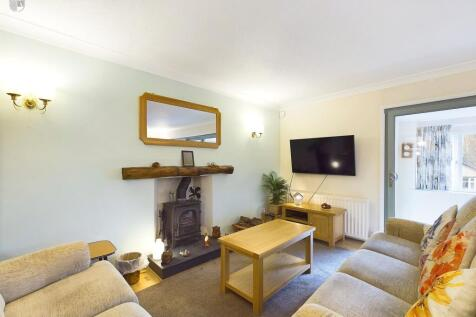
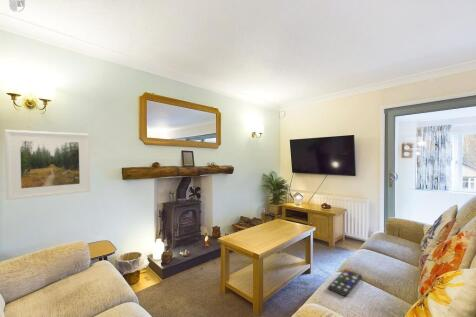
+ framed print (51, 163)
+ remote control (345, 281)
